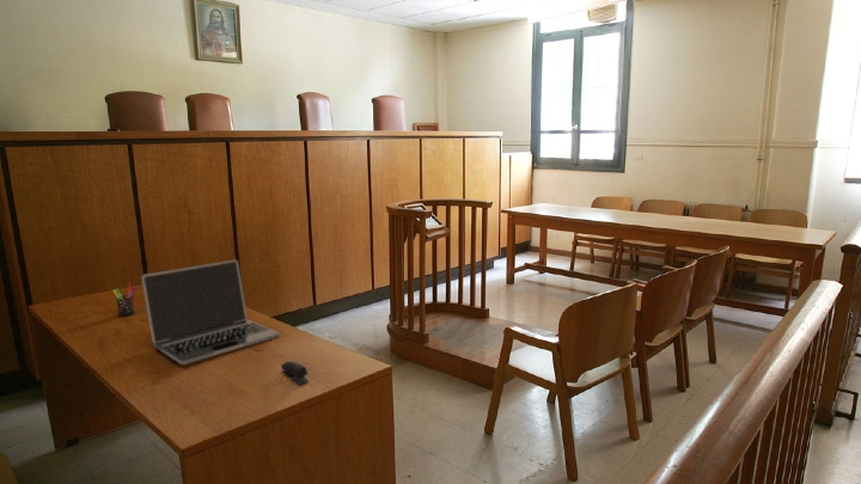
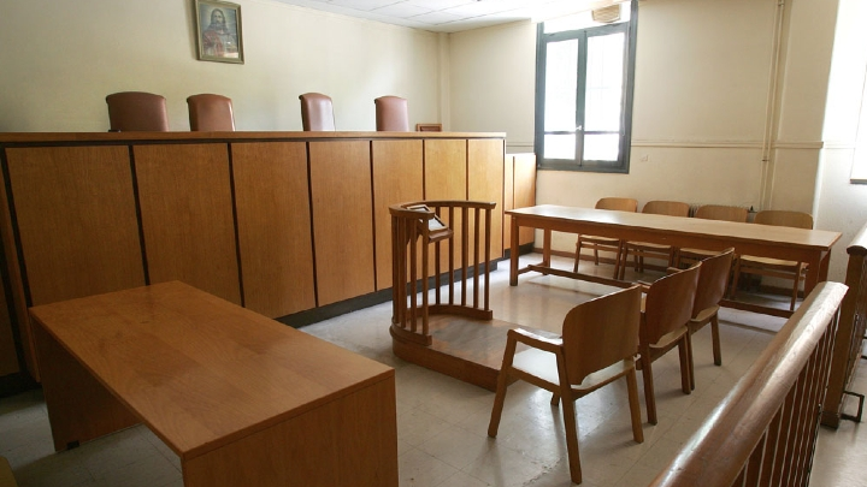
- laptop (212, 306)
- pen holder (124, 299)
- stapler (294, 369)
